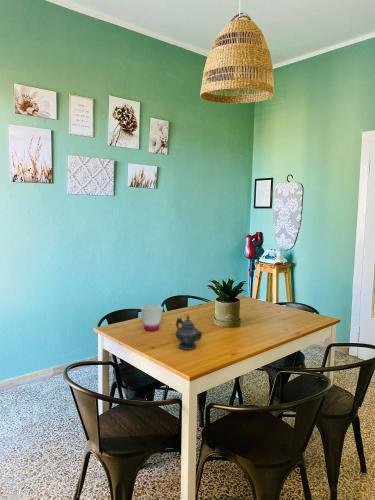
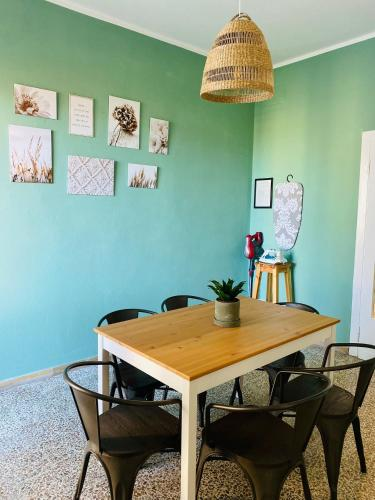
- cup (151, 318)
- teapot (189, 331)
